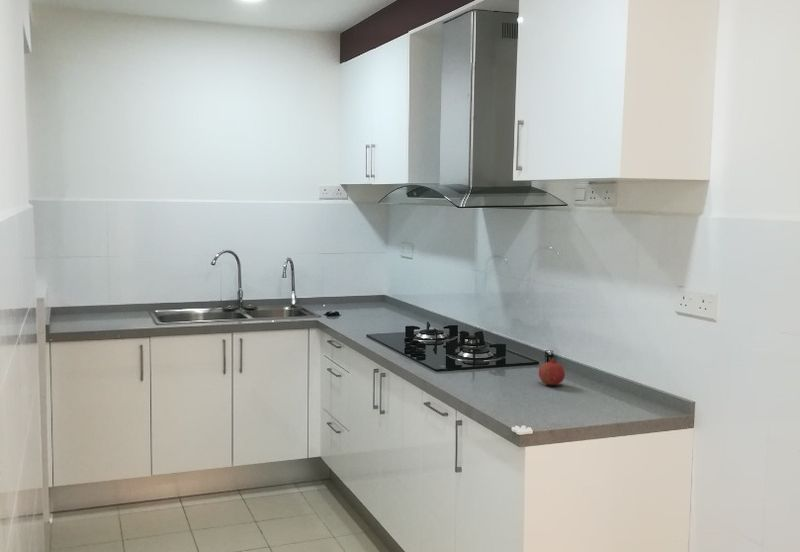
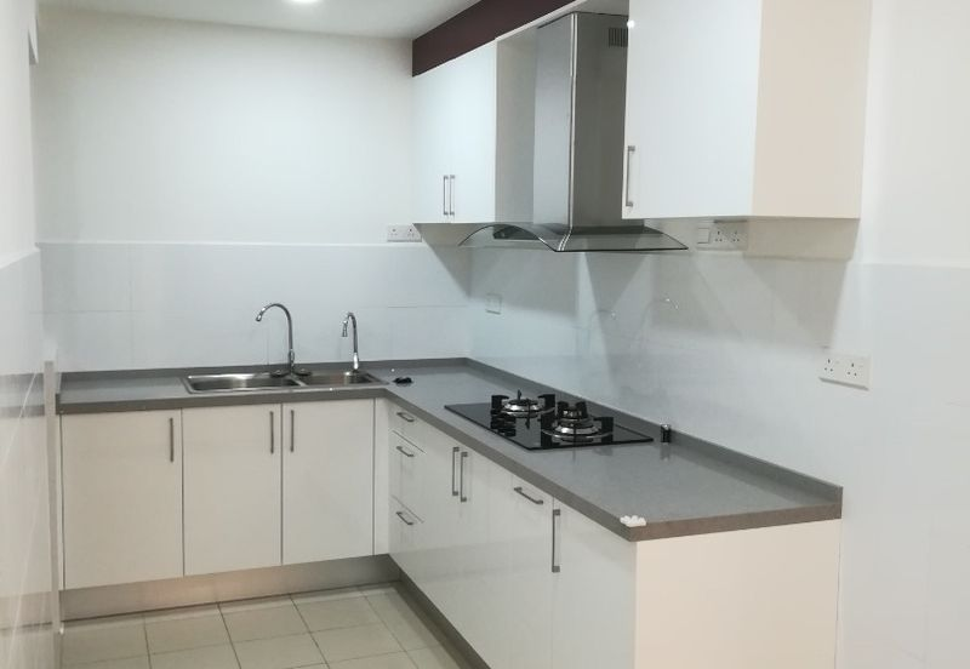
- fruit (552, 371)
